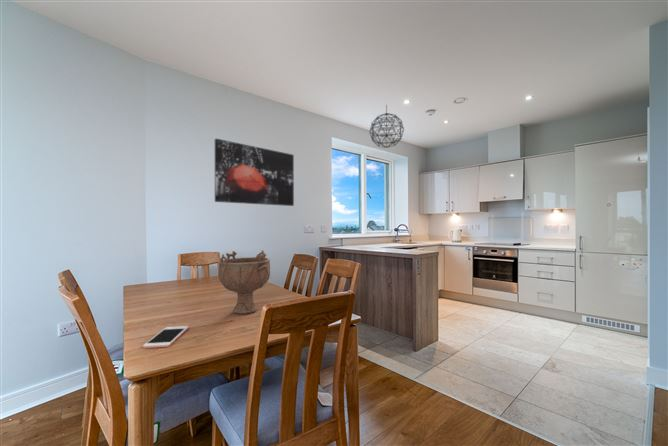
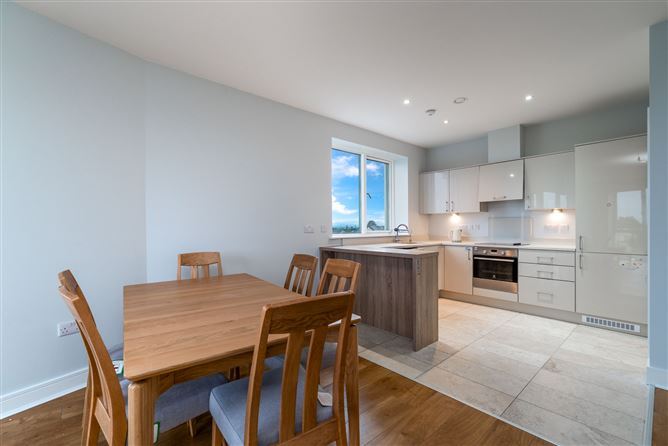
- pendant light (386, 126)
- wall art (258, 175)
- cell phone (167, 336)
- decorative bowl (245, 281)
